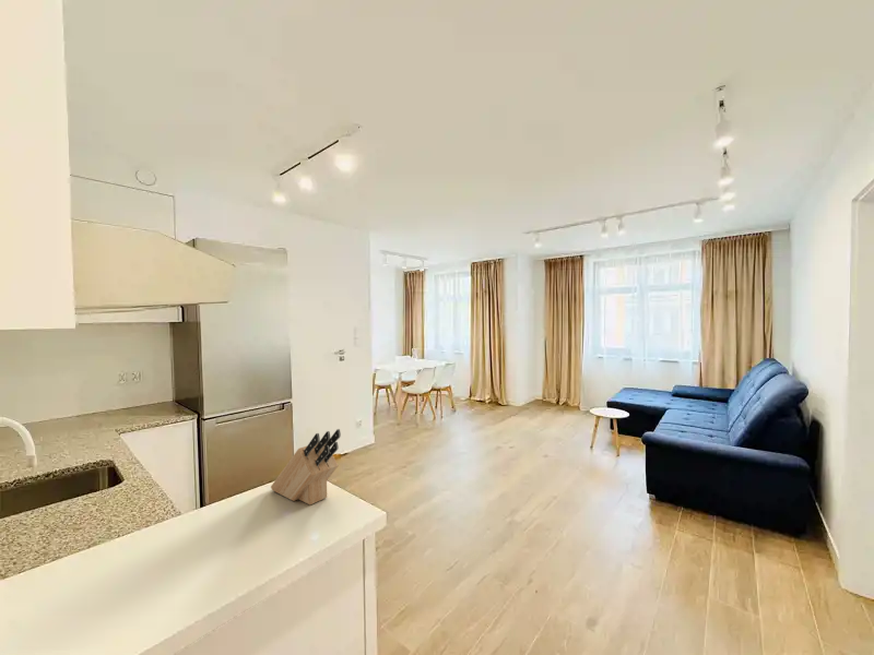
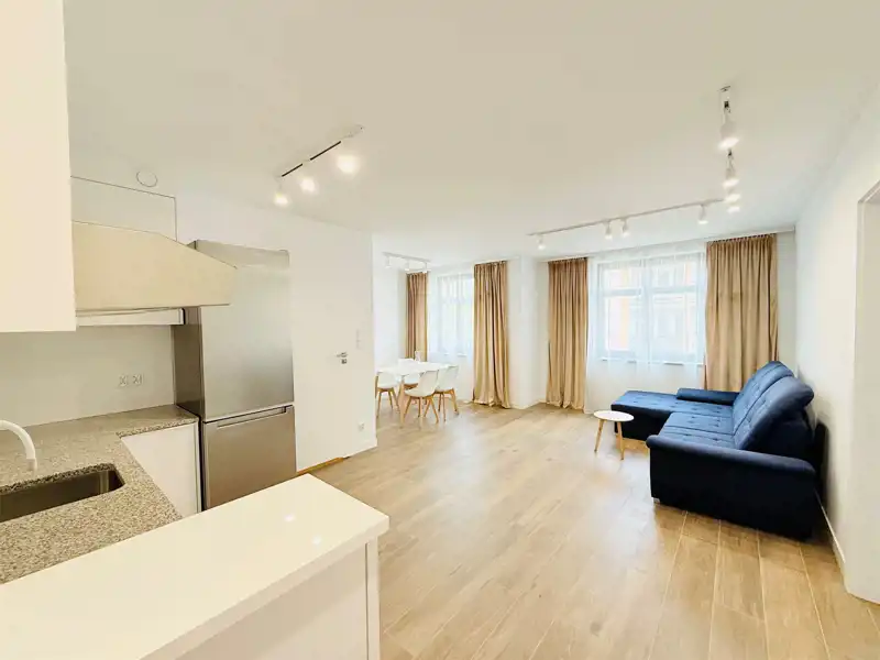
- knife block (306, 460)
